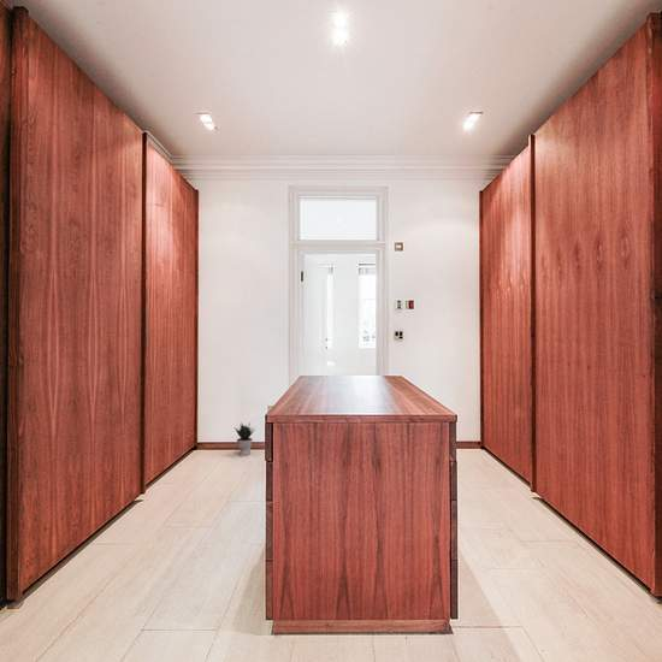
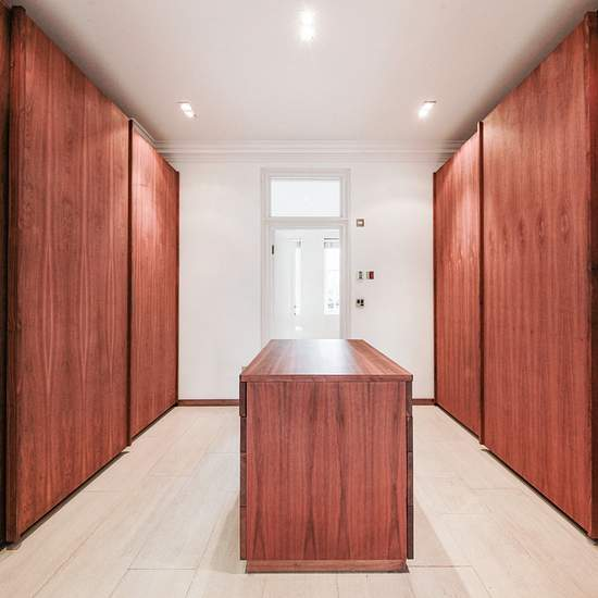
- potted plant (243, 437)
